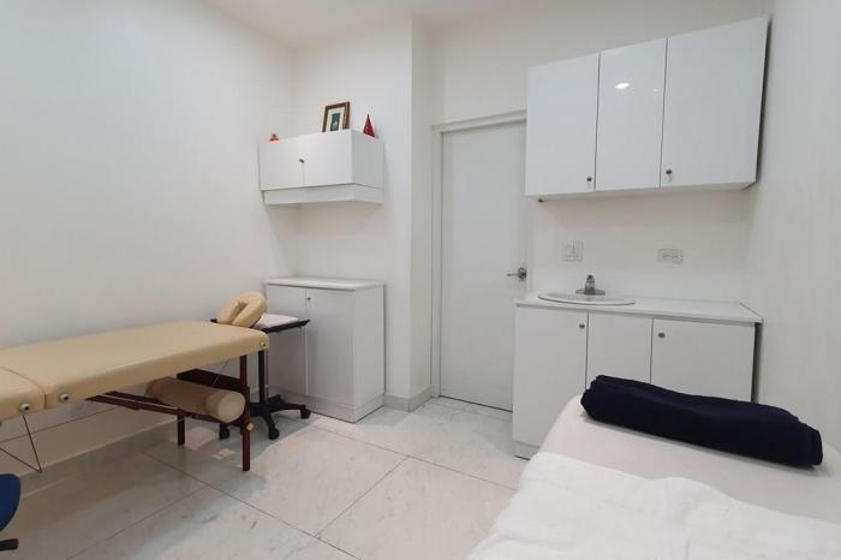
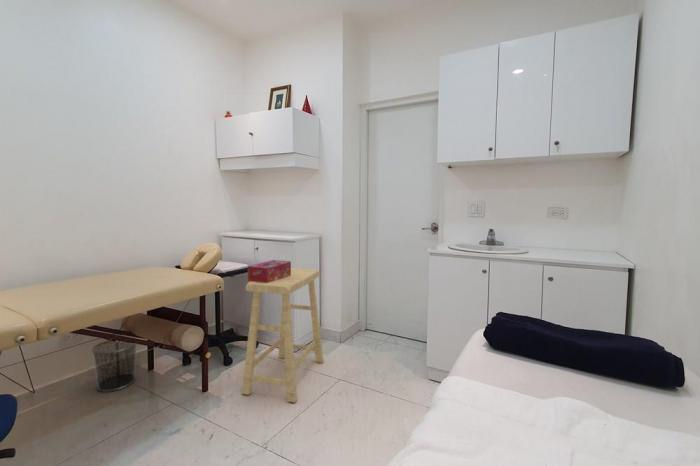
+ tissue box (270, 270)
+ waste bin (116, 364)
+ stool (286, 326)
